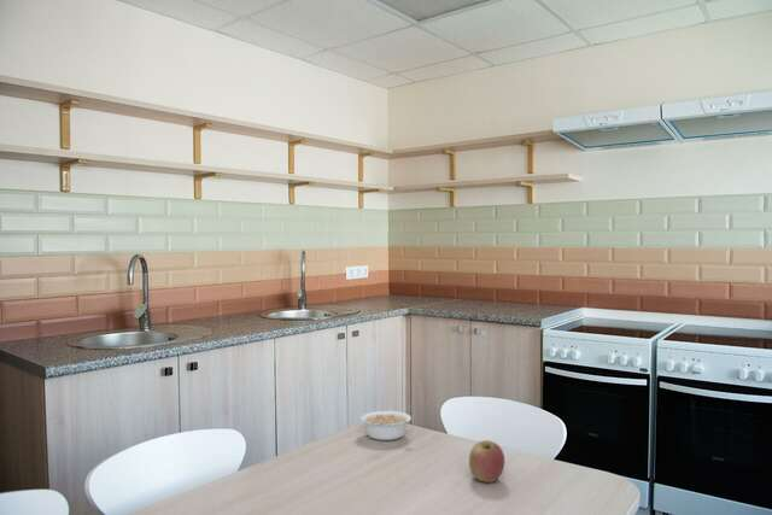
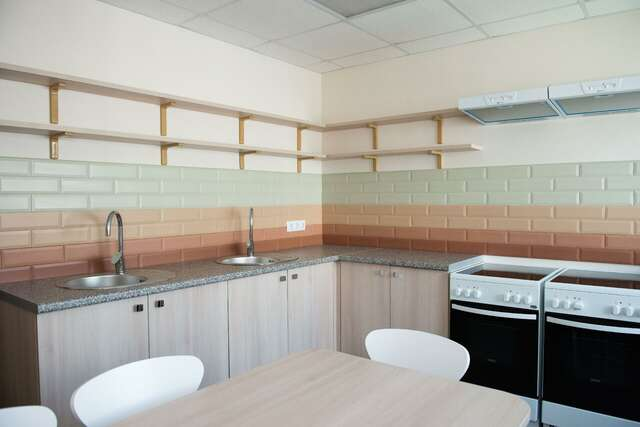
- legume (387, 425)
- apple (486, 461)
